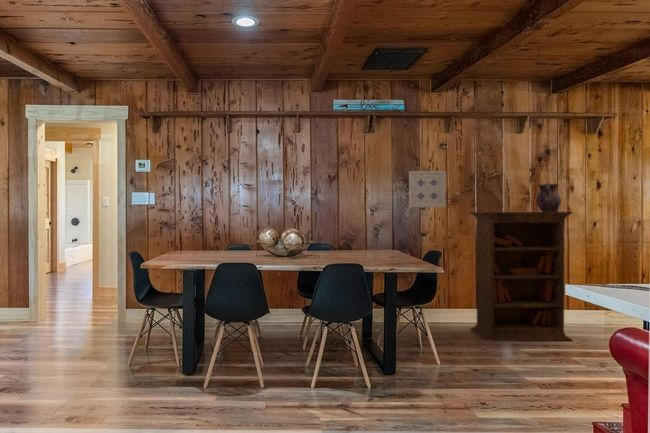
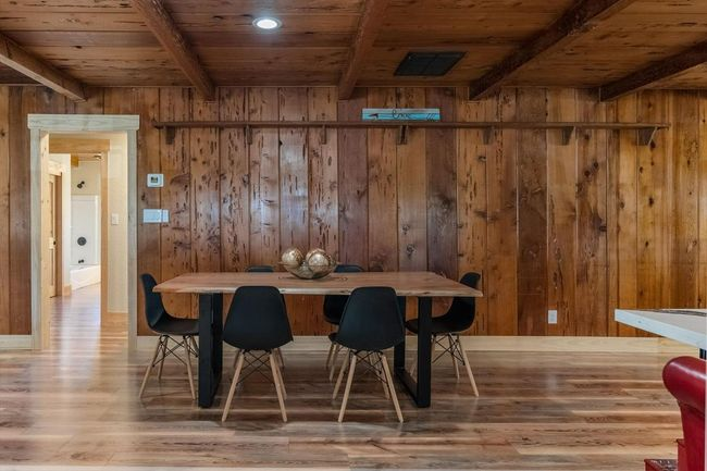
- wall art (427, 189)
- vase (548, 197)
- bookcase (518, 273)
